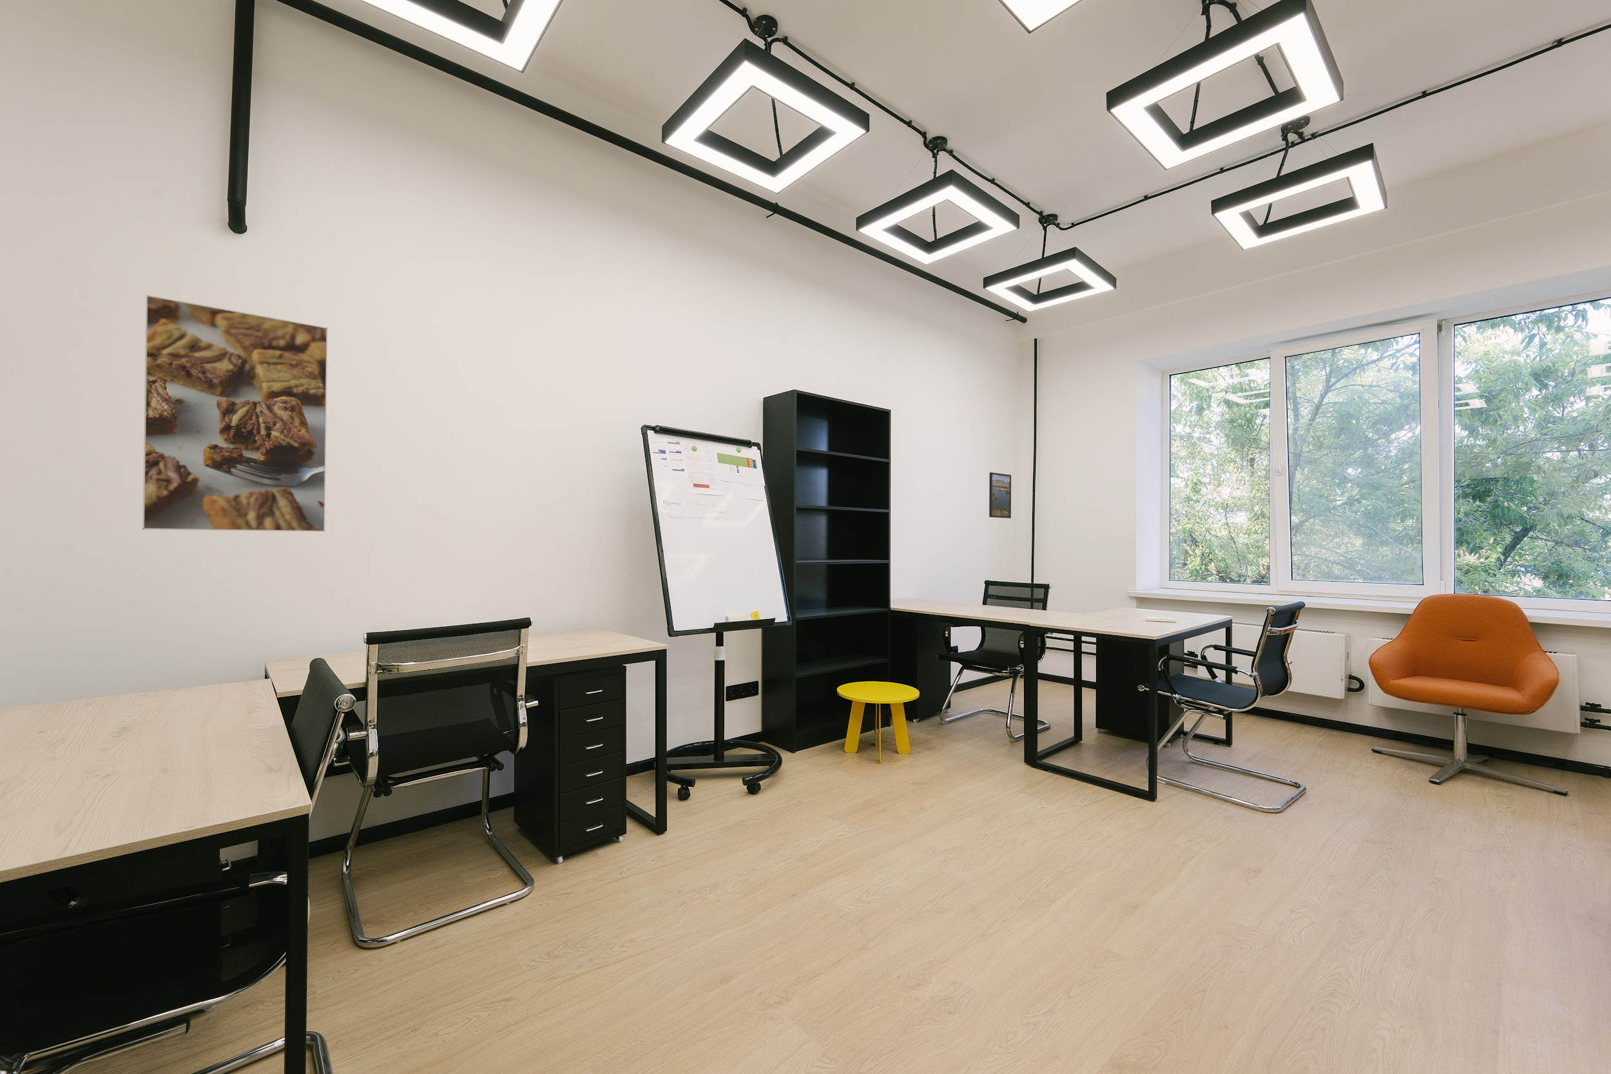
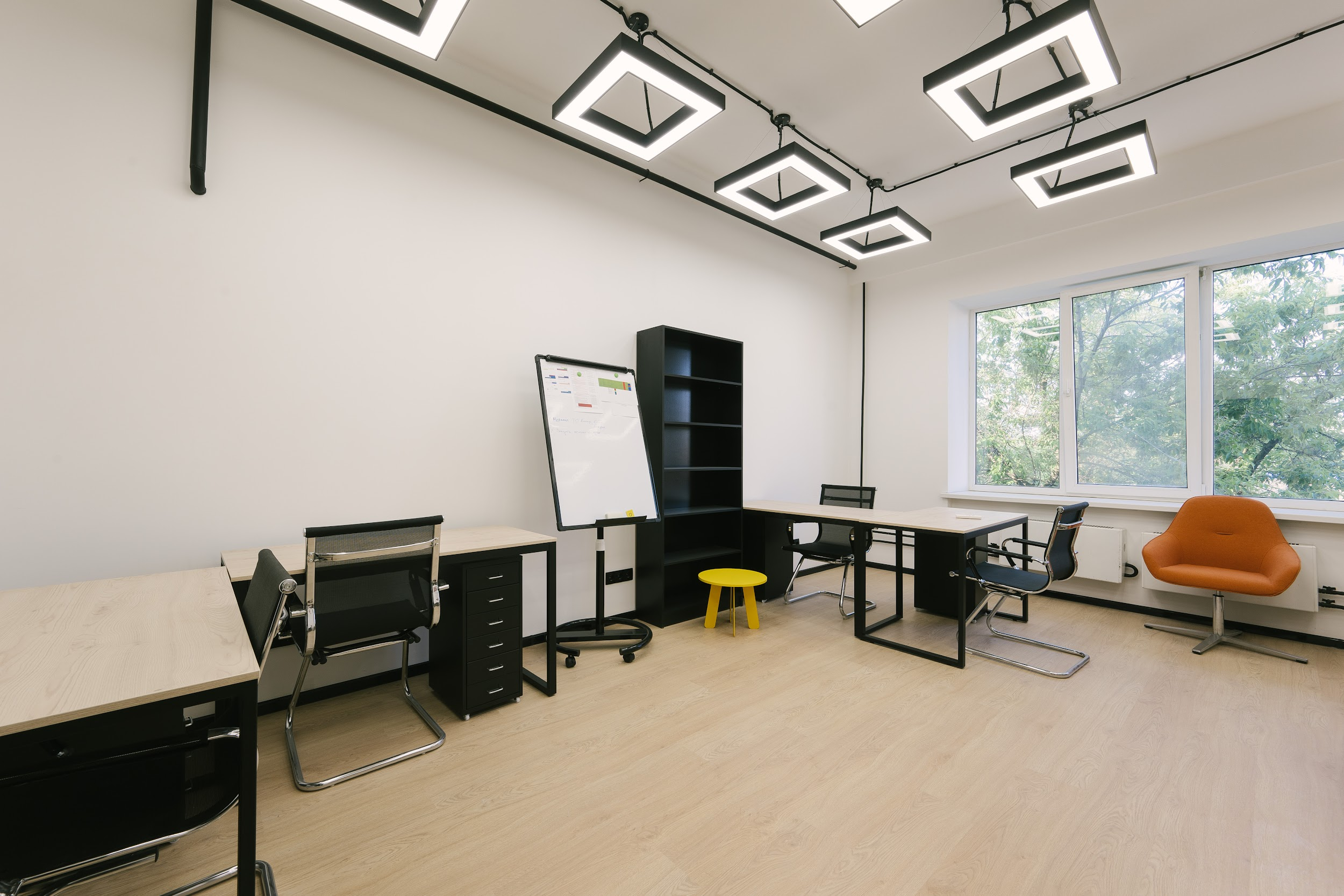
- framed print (241, 422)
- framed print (1000, 495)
